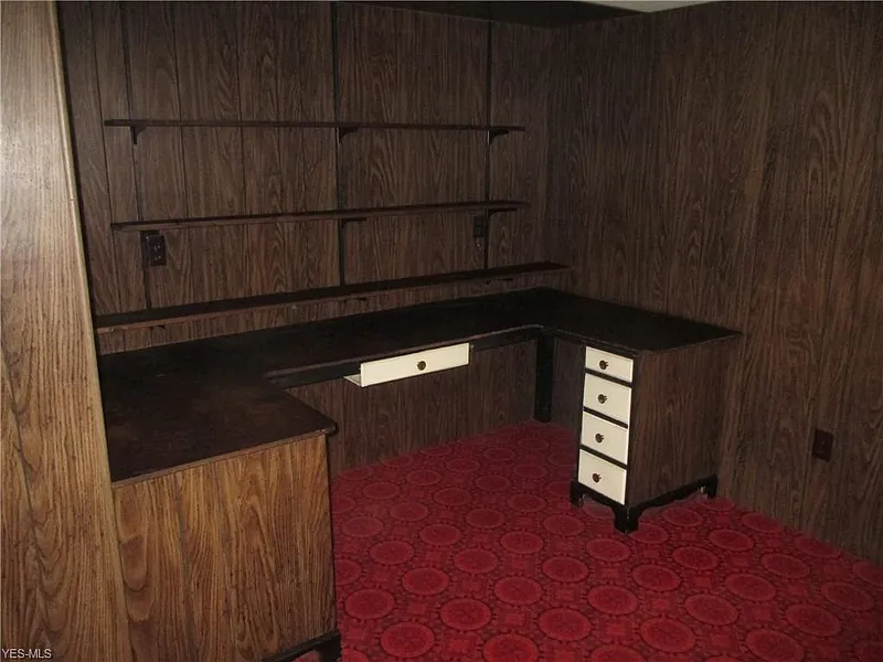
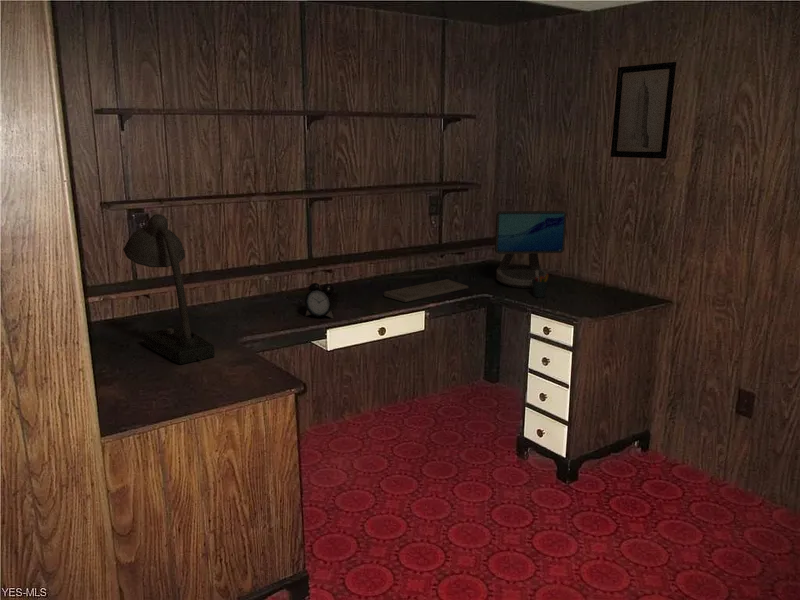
+ keyboard (427, 289)
+ pen holder (540, 284)
+ computer monitor (523, 246)
+ wall art (641, 111)
+ desk lamp (174, 280)
+ alarm clock (321, 299)
